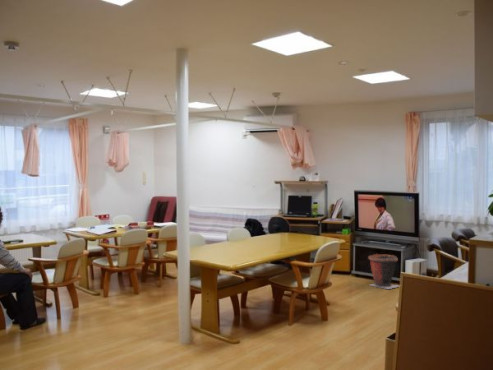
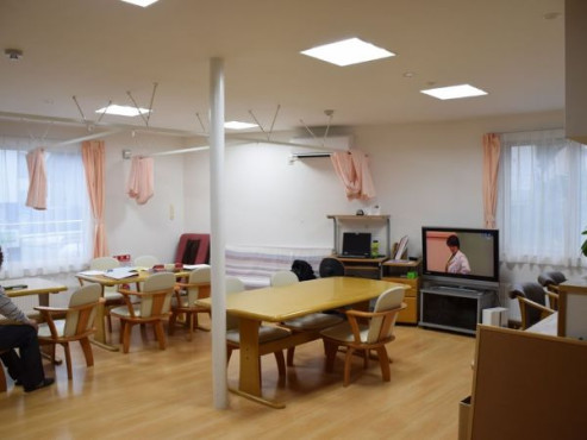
- waste bin (382, 270)
